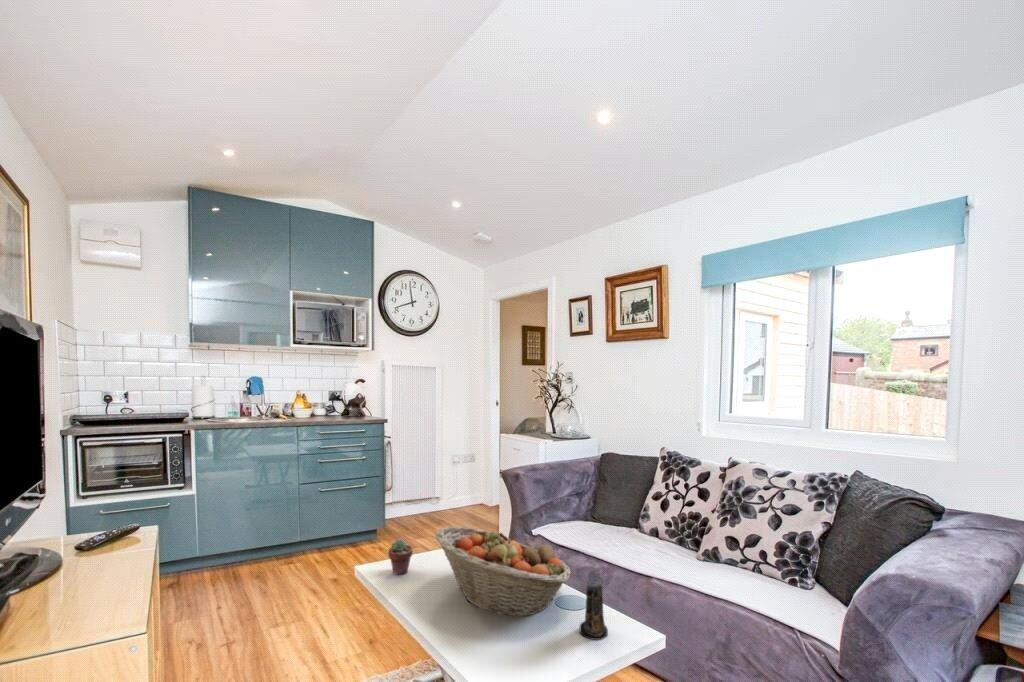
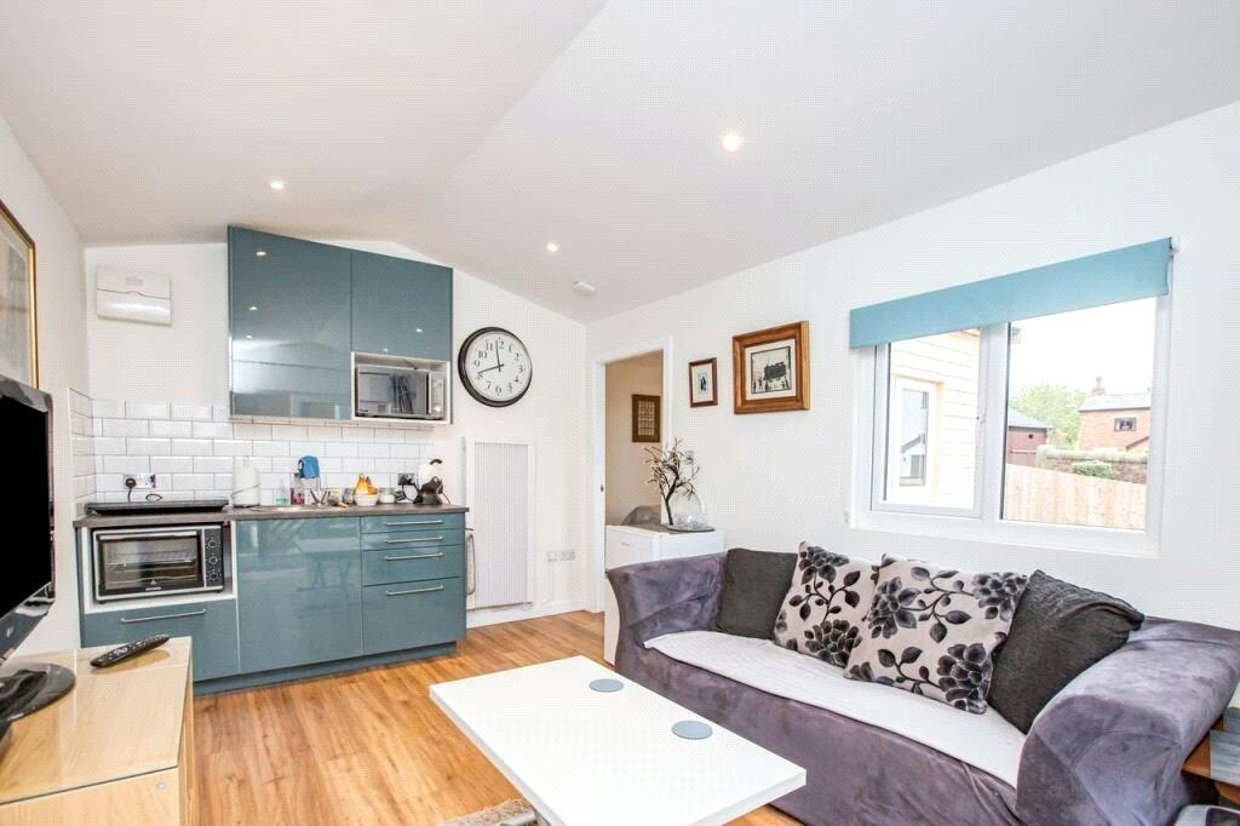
- candle (594, 606)
- fruit basket (500, 562)
- potted succulent (400, 555)
